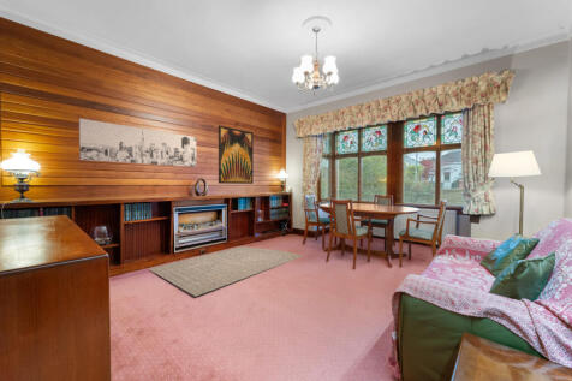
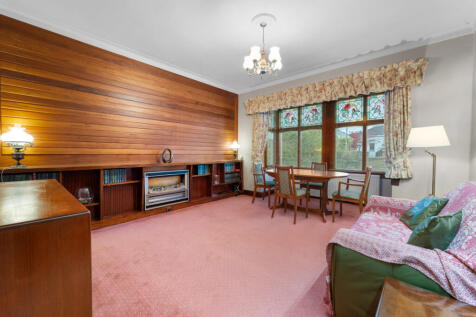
- wall art (147, 147)
- rug (232, 261)
- wall art (237, 156)
